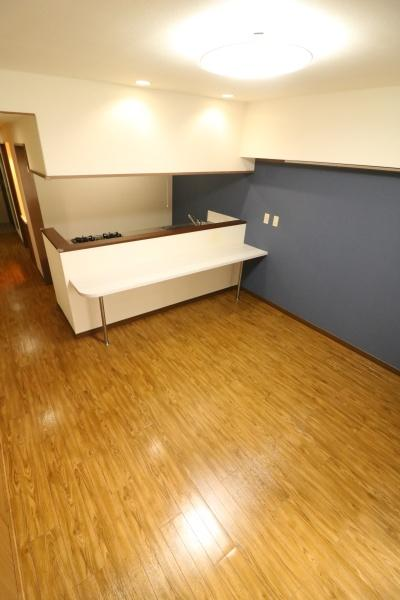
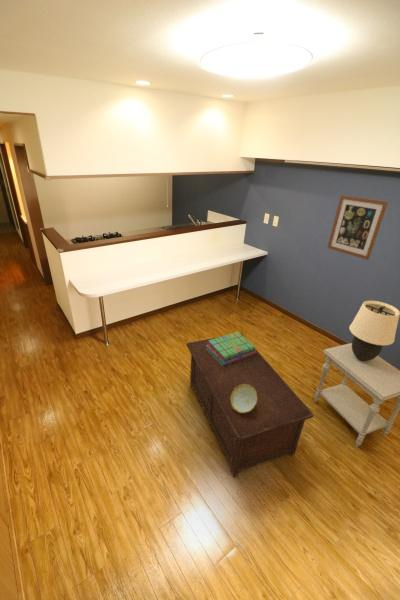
+ side table (356, 394)
+ decorative bowl (243, 398)
+ cabinet (231, 395)
+ stack of books (231, 347)
+ wall art (354, 227)
+ table lamp (371, 333)
